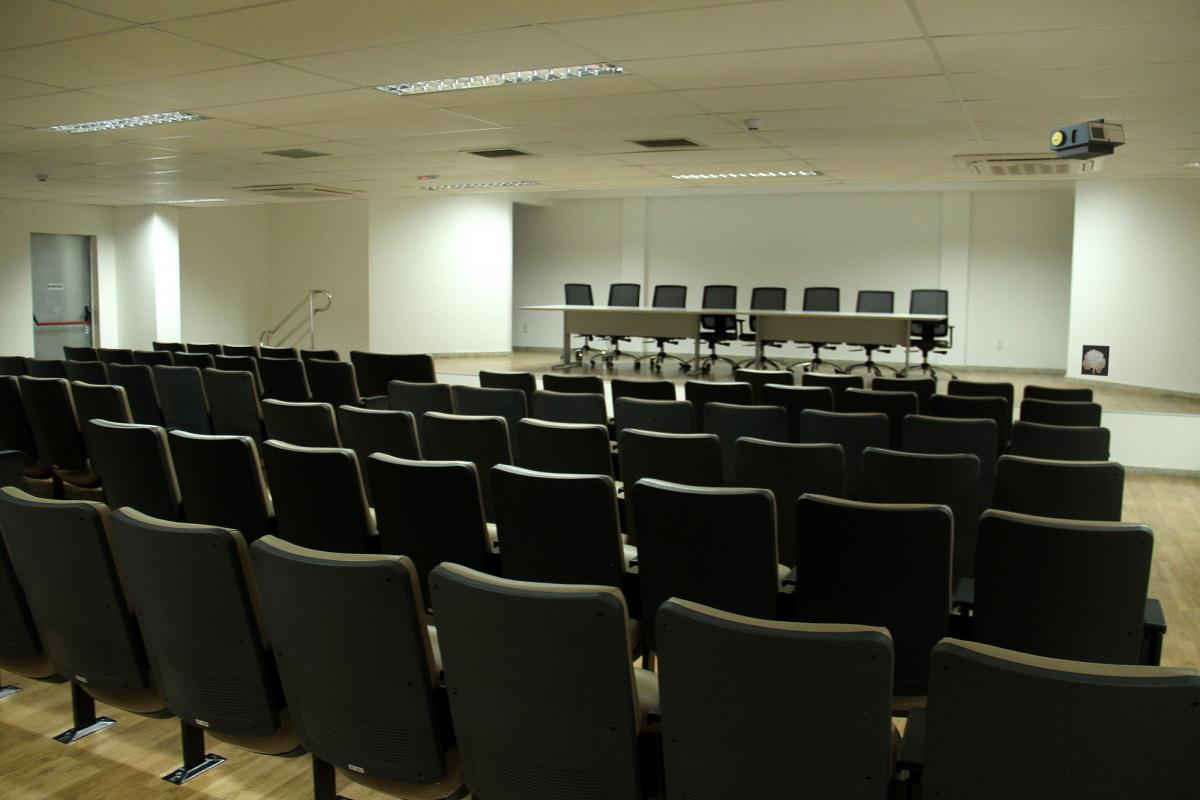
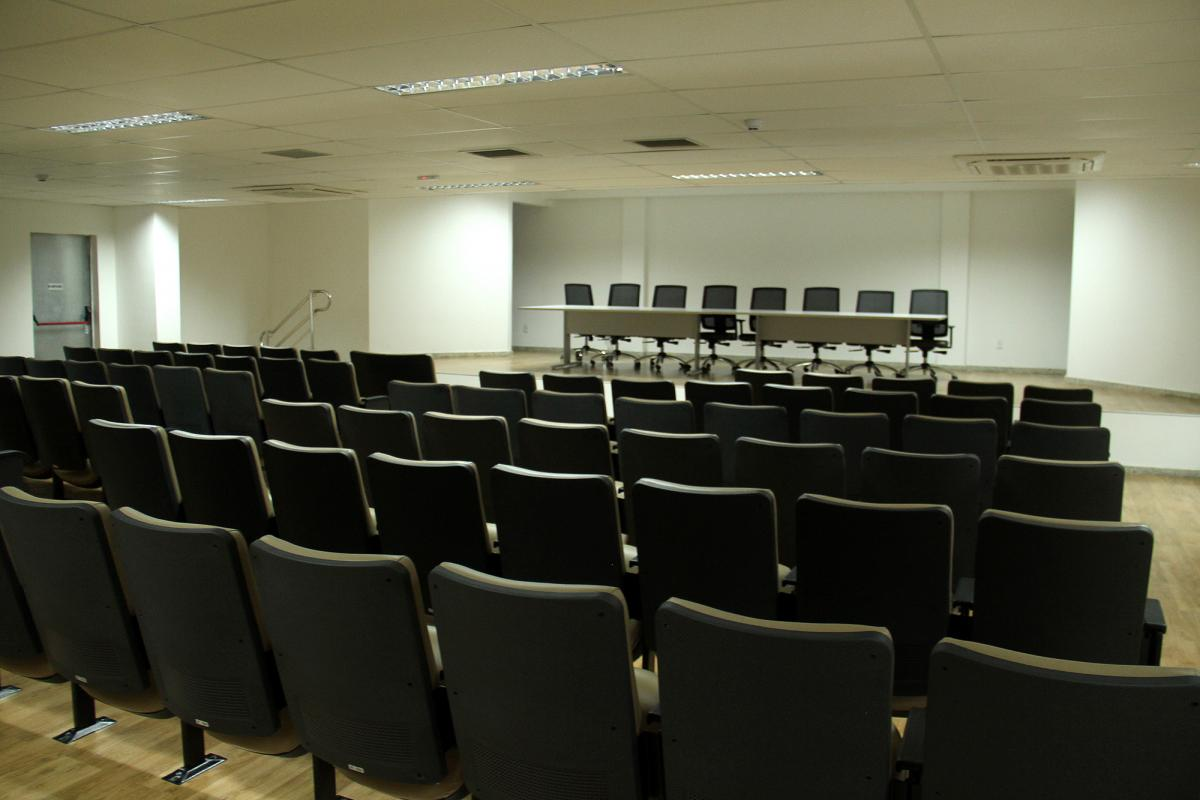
- wall art (1095, 360)
- projector (1087, 137)
